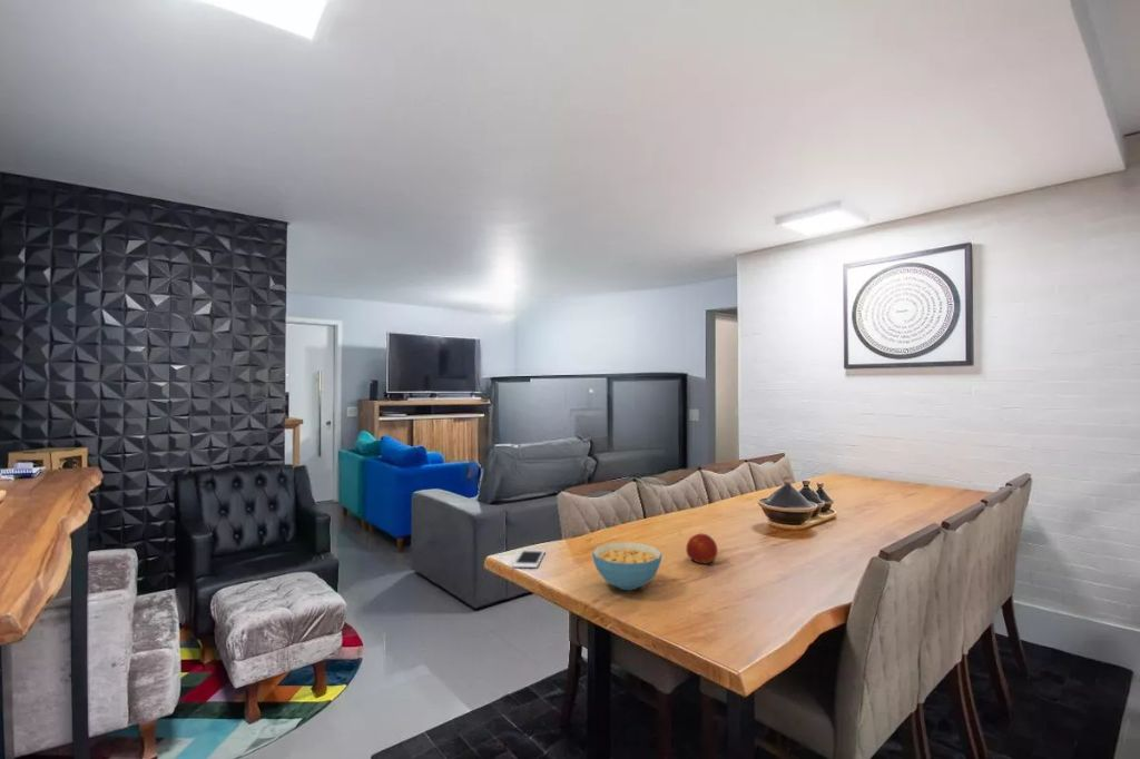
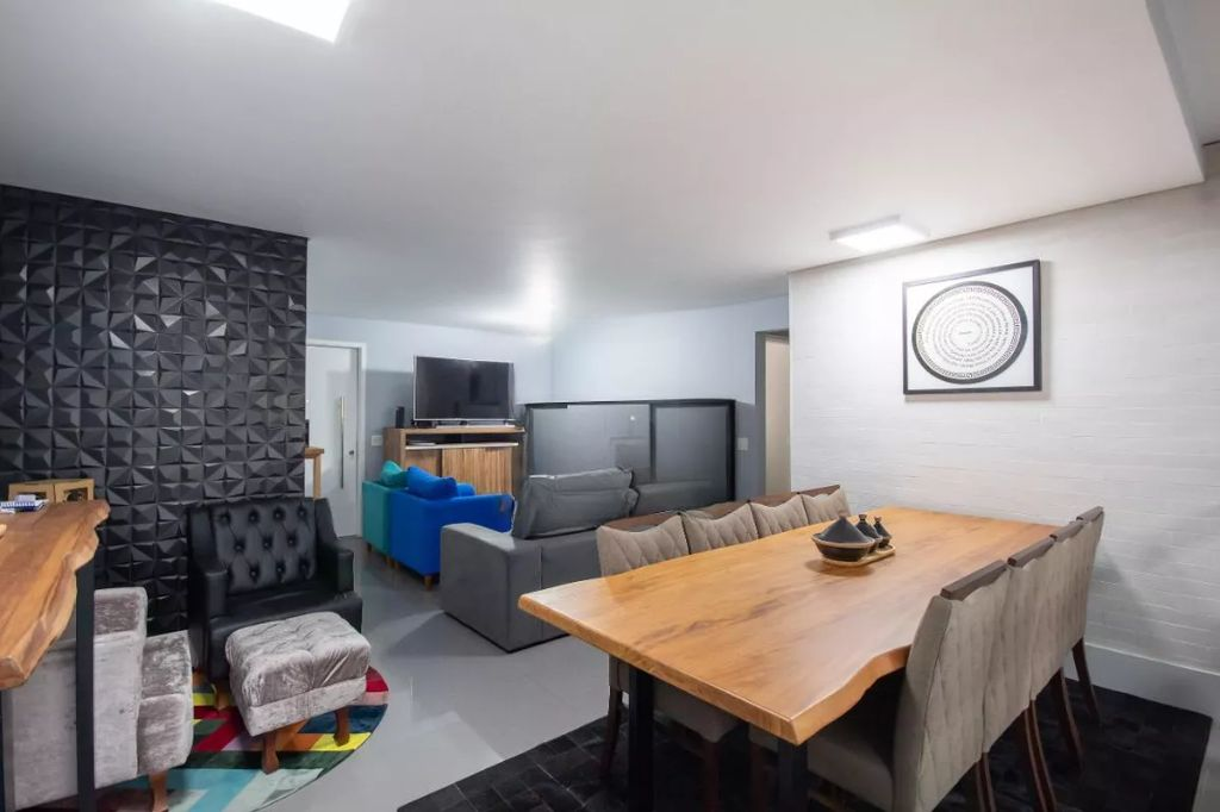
- fruit (701, 548)
- cell phone (529, 558)
- cereal bowl (627, 569)
